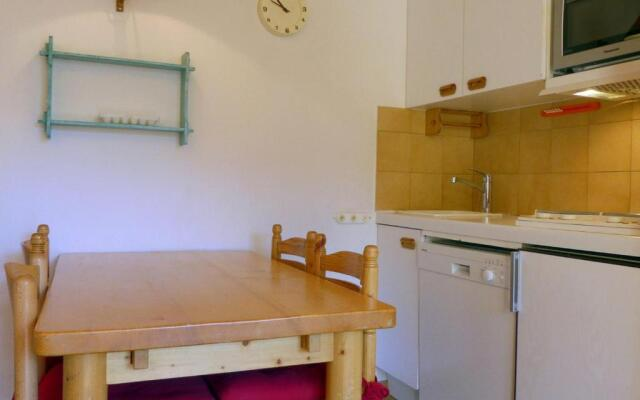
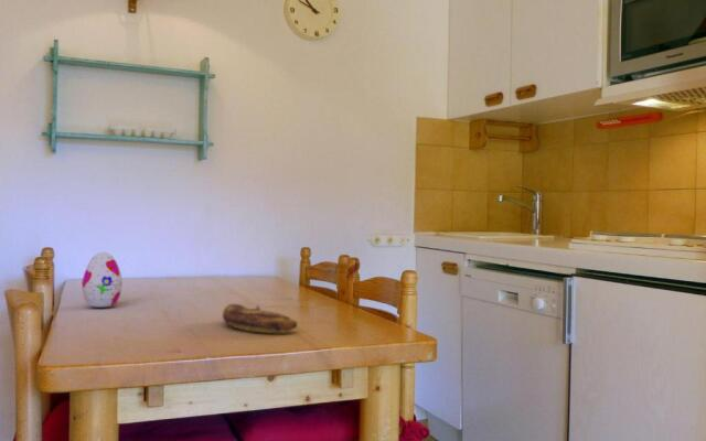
+ banana (257, 315)
+ decorative egg (103, 279)
